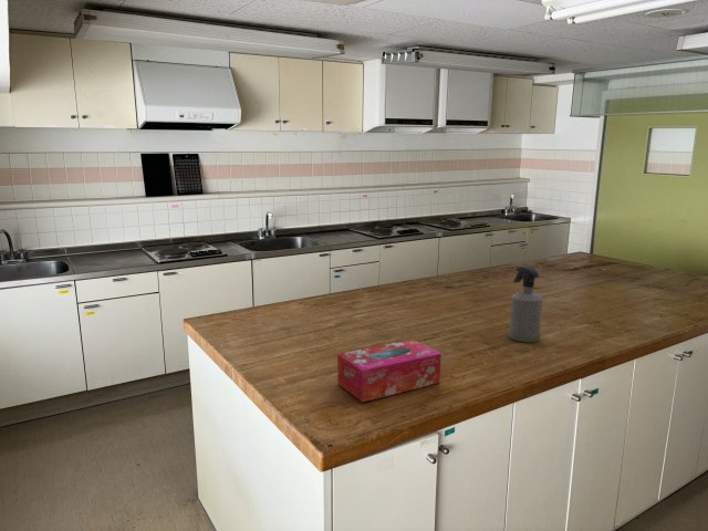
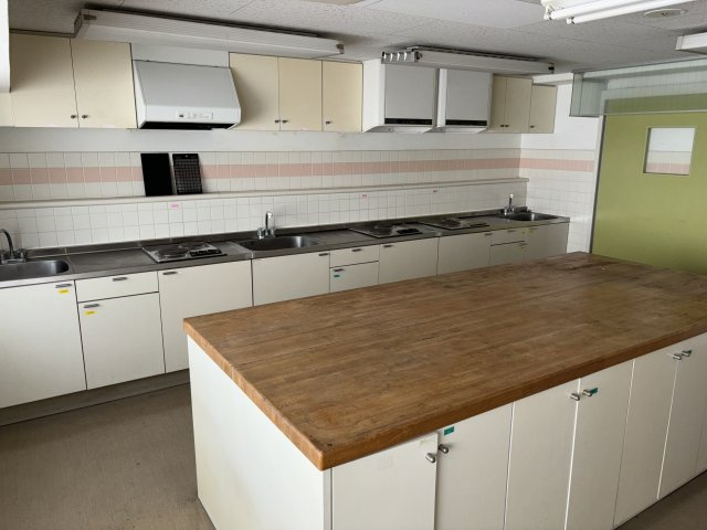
- tissue box (388, 368)
- spray bottle (524, 302)
